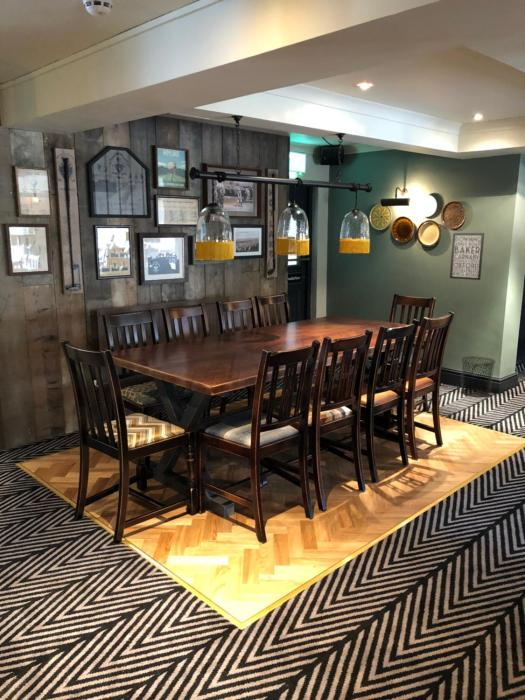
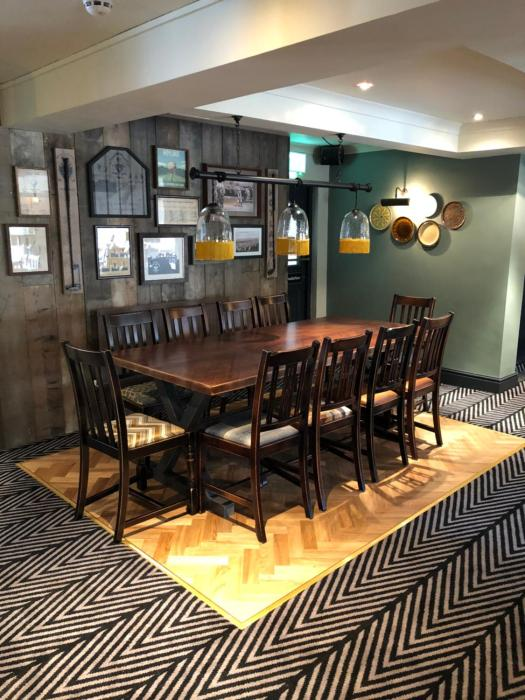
- wall art (466, 256)
- waste bin (476, 376)
